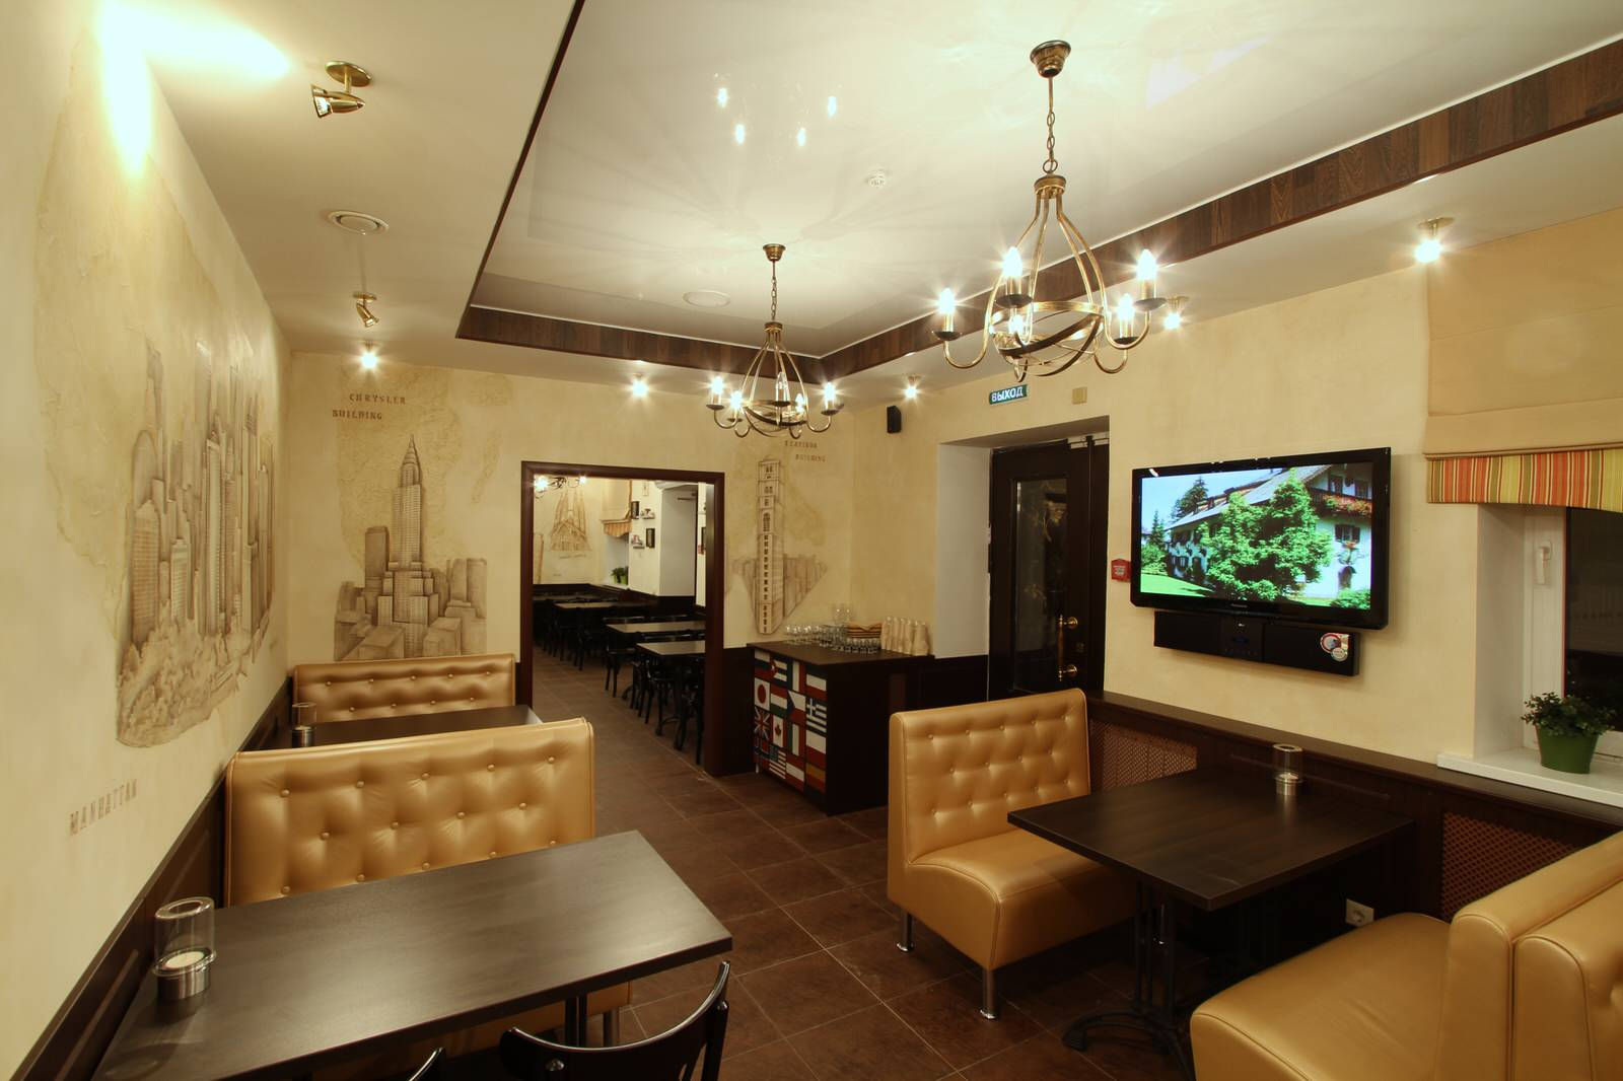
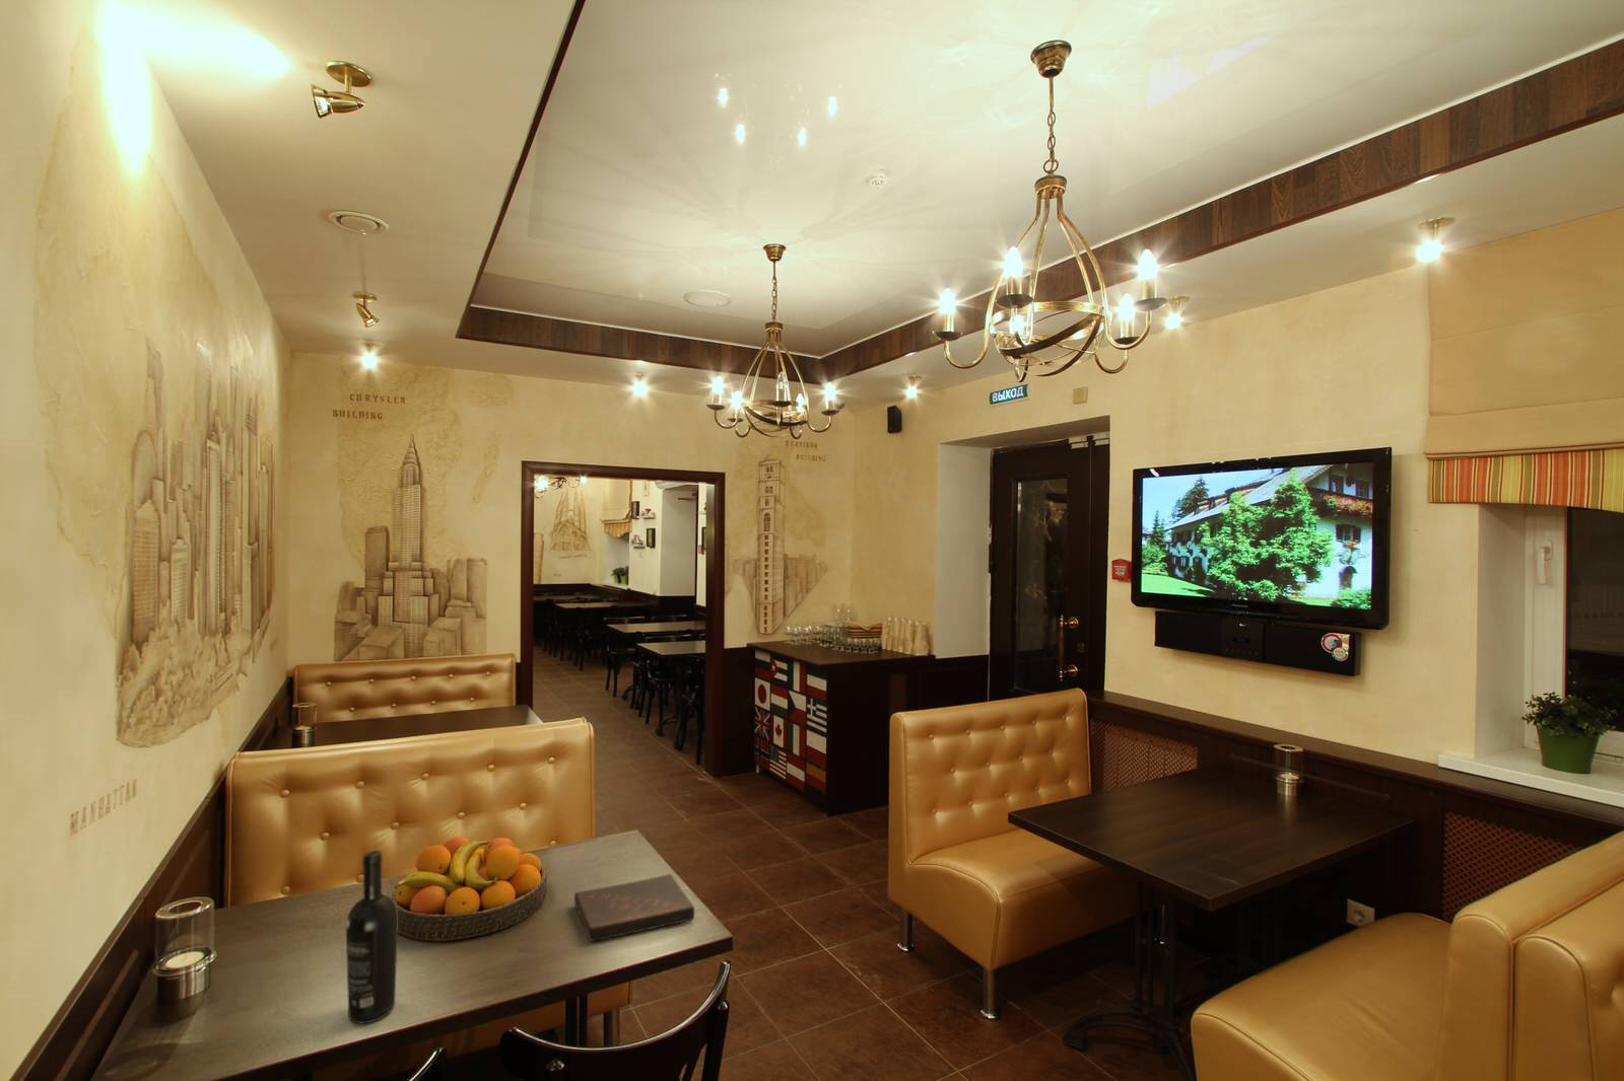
+ fruit bowl (471, 873)
+ book (634, 906)
+ wine bottle (372, 931)
